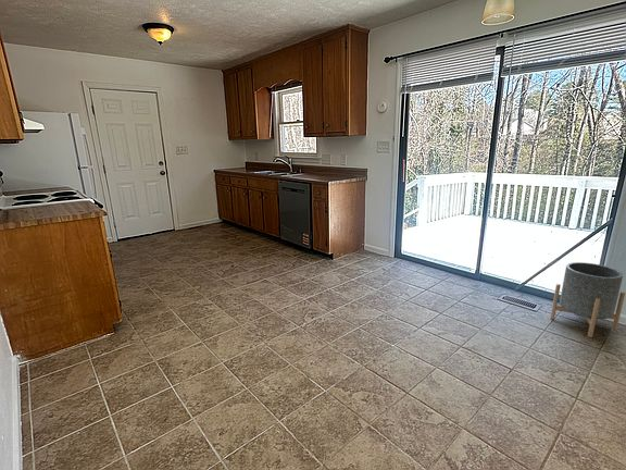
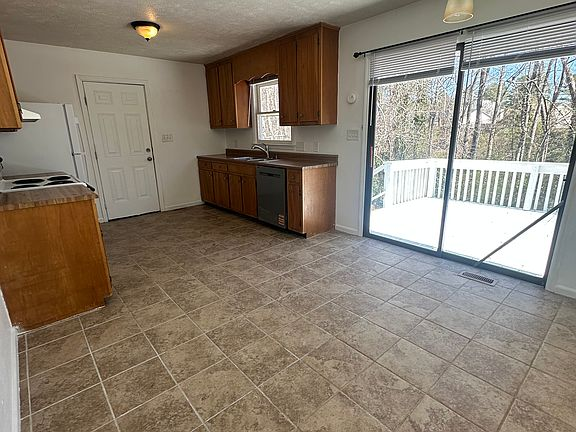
- planter (587, 297)
